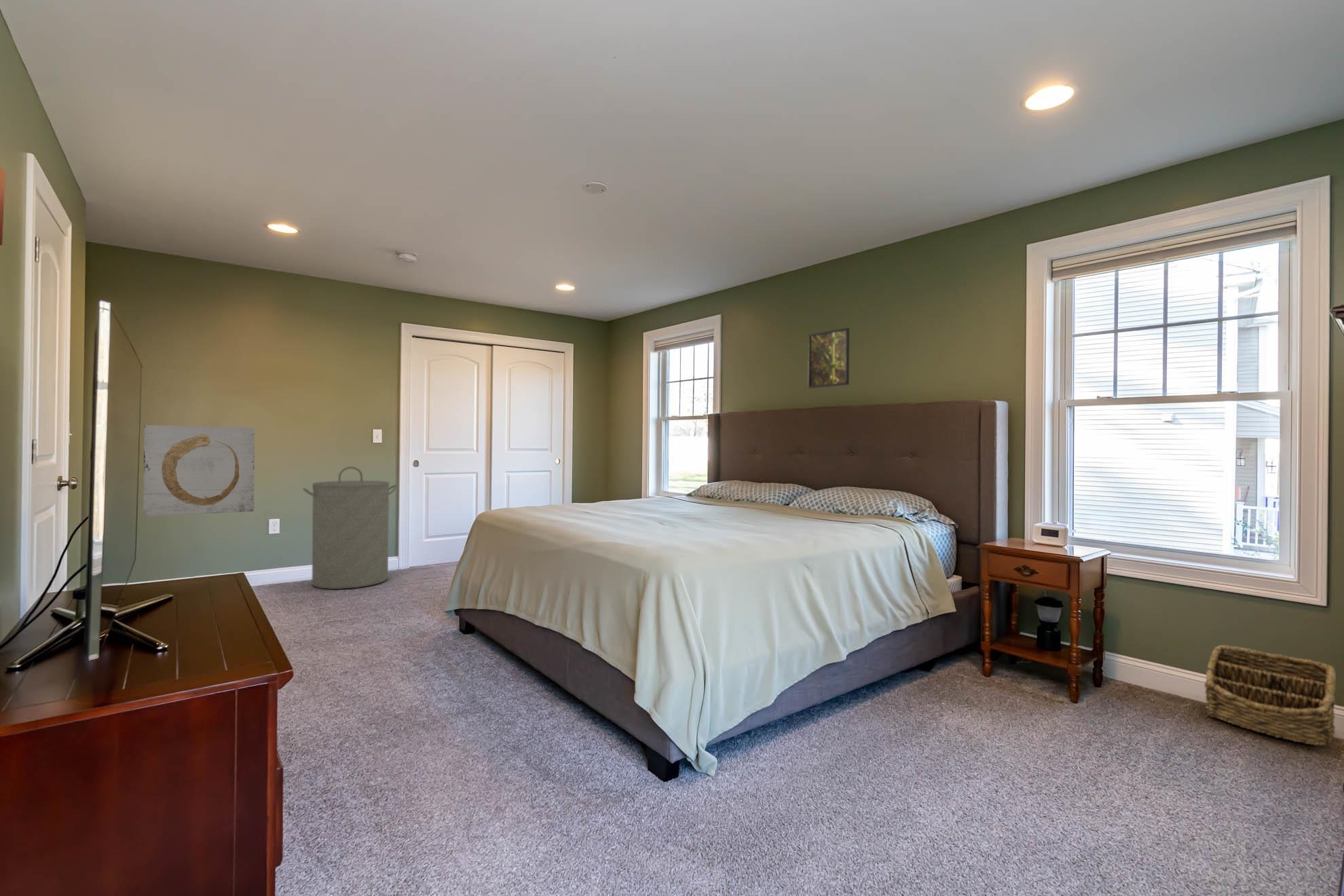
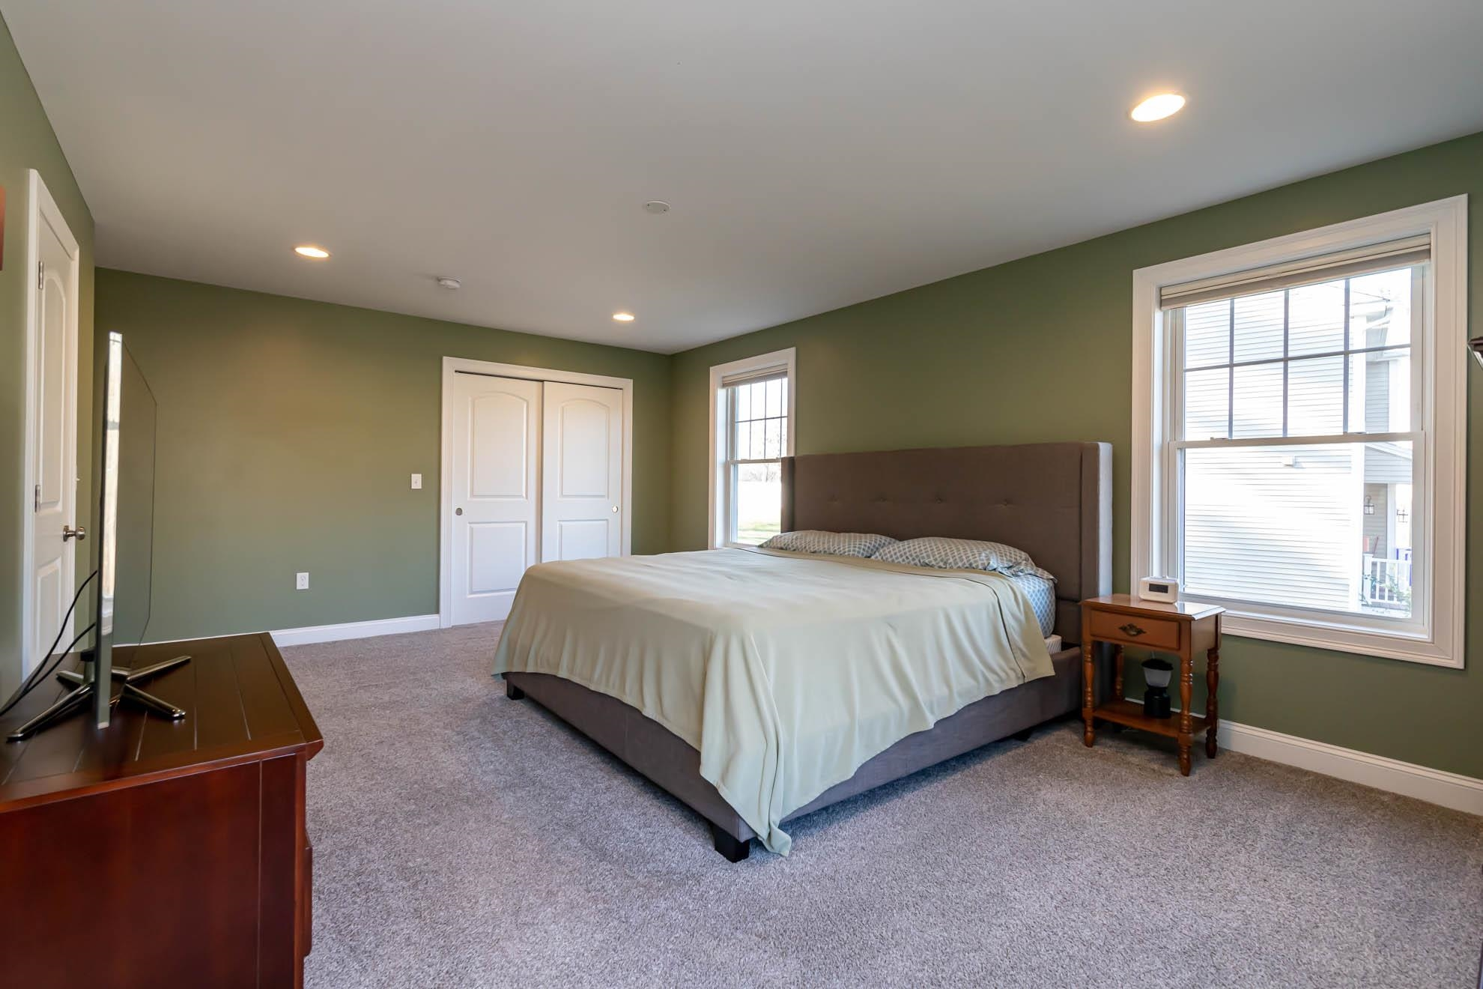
- wall art (201, 470)
- basket (1267, 692)
- laundry hamper (351, 524)
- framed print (828, 358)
